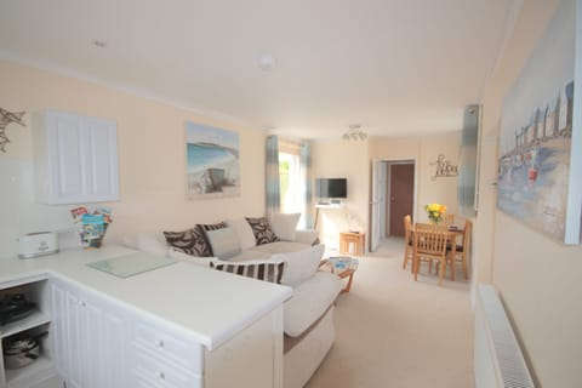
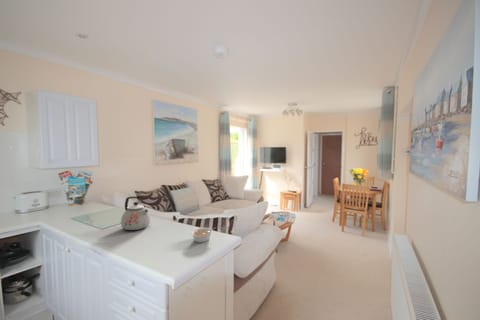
+ kettle (136, 211)
+ legume (202, 234)
